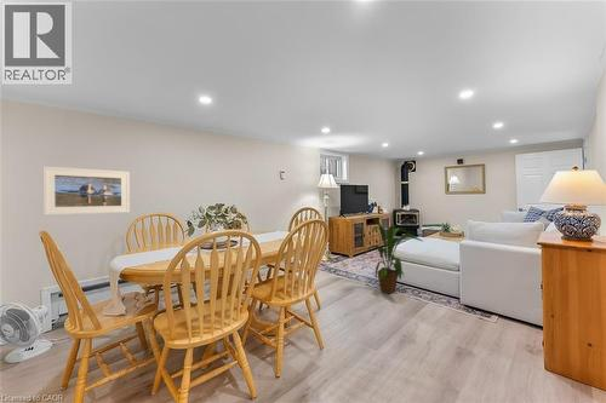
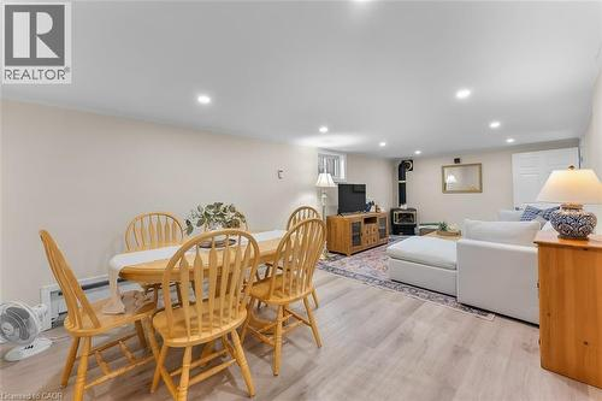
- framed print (90, 191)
- house plant (393, 254)
